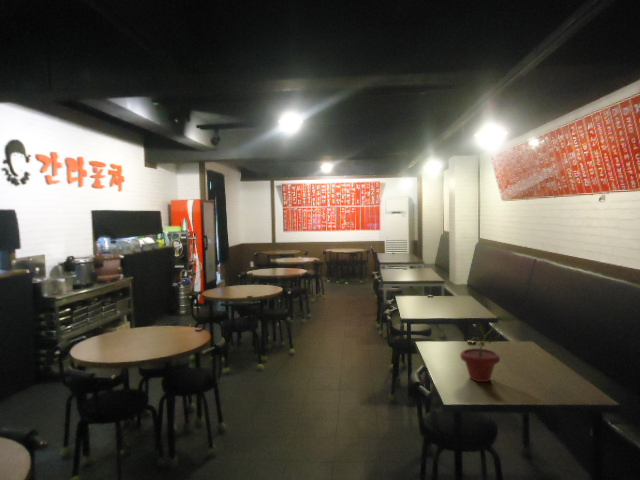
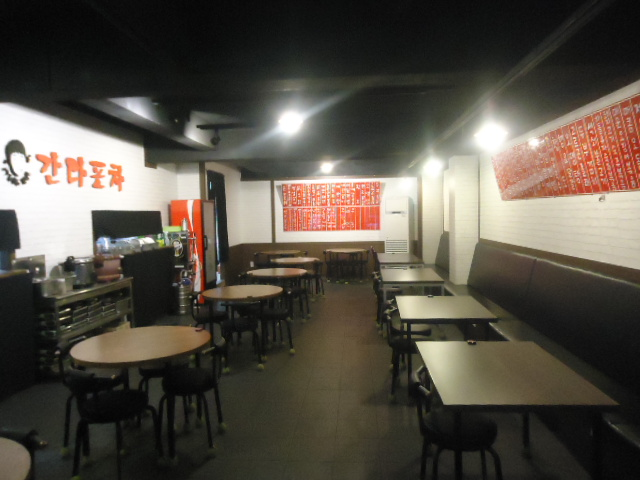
- potted plant (481, 349)
